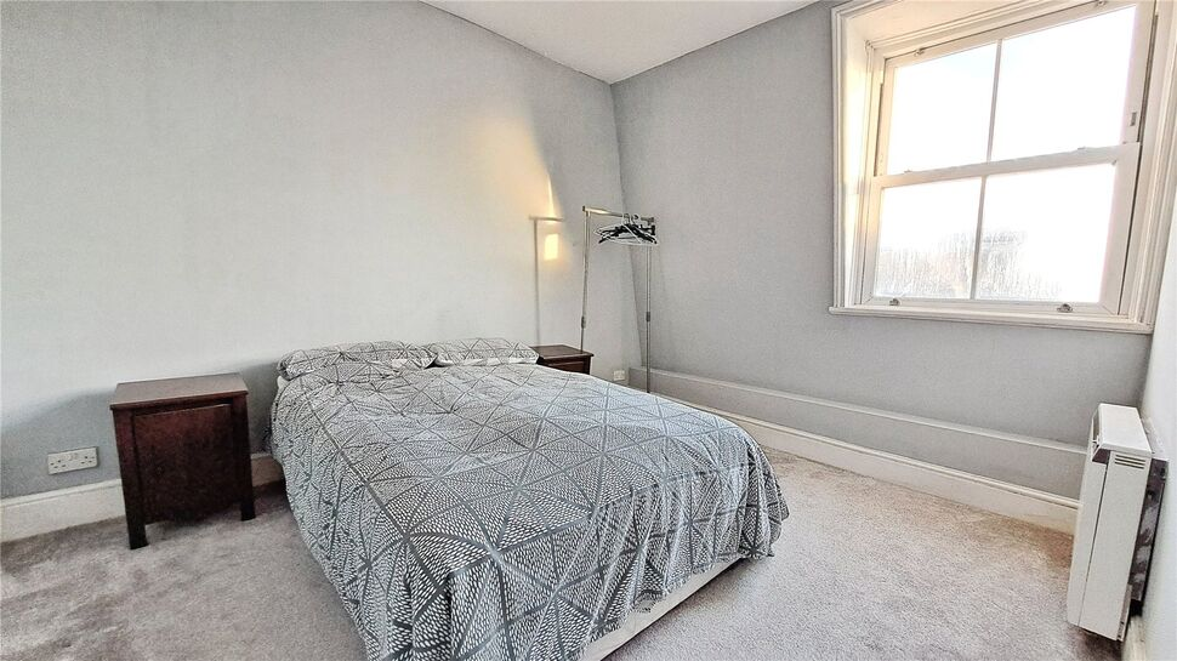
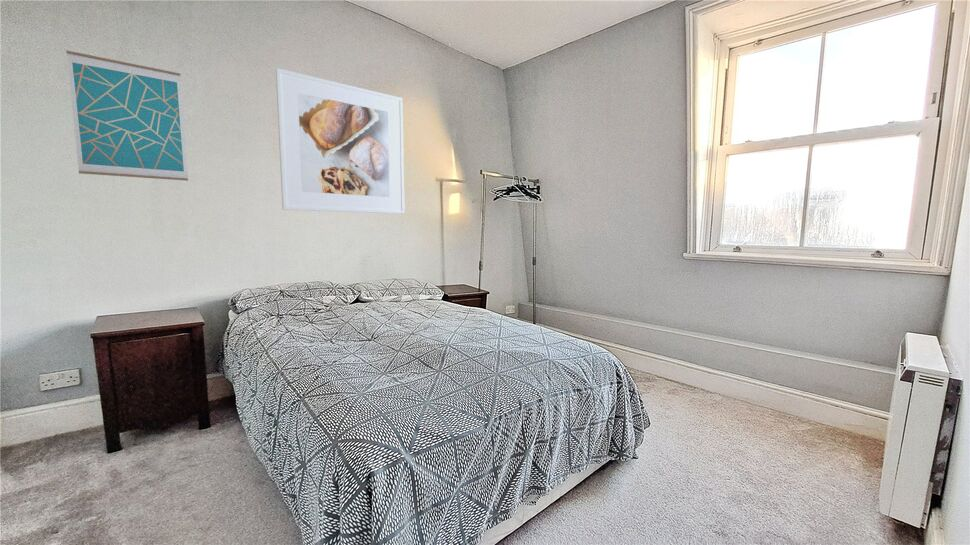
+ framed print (347, 149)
+ wall art (132, 120)
